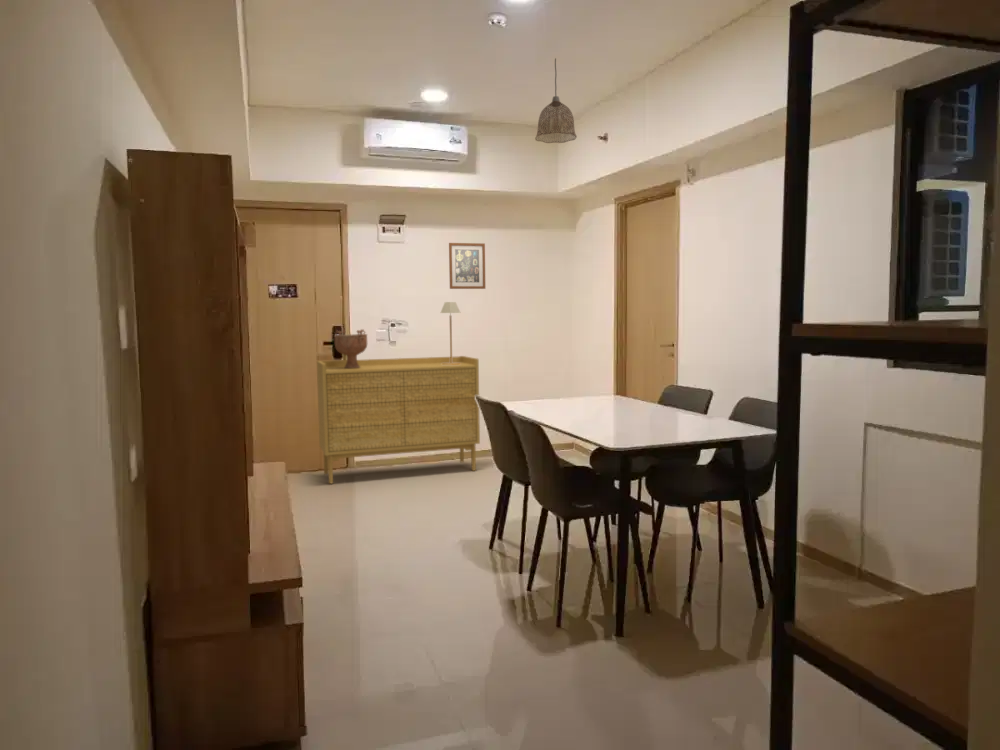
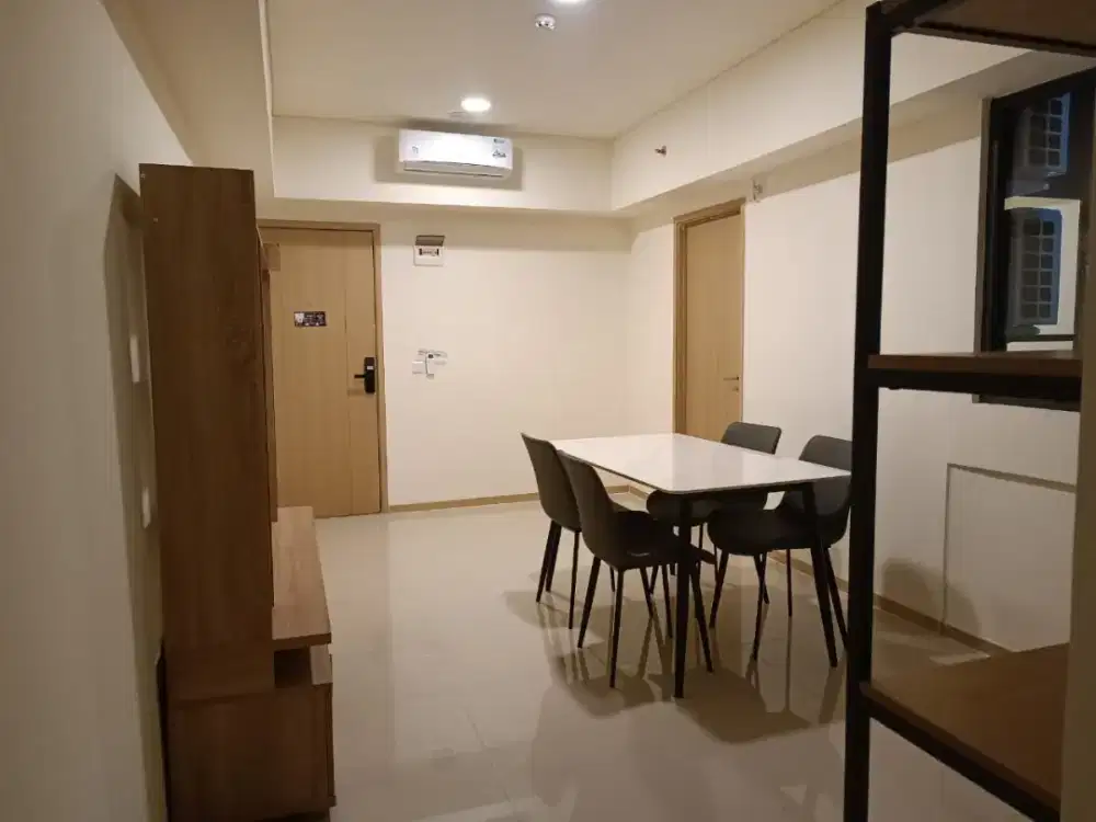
- wall art (467, 266)
- decorative bowl (351, 348)
- sideboard (399, 416)
- pendant lamp (555, 98)
- table lamp (450, 333)
